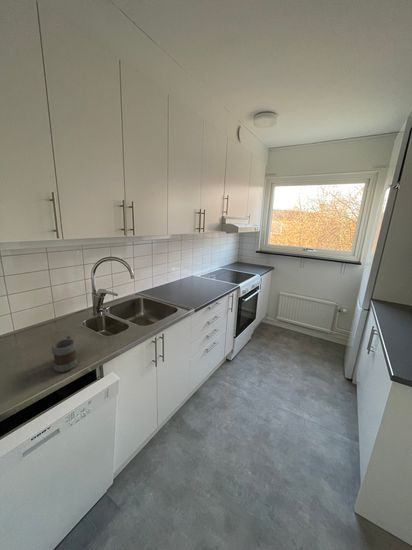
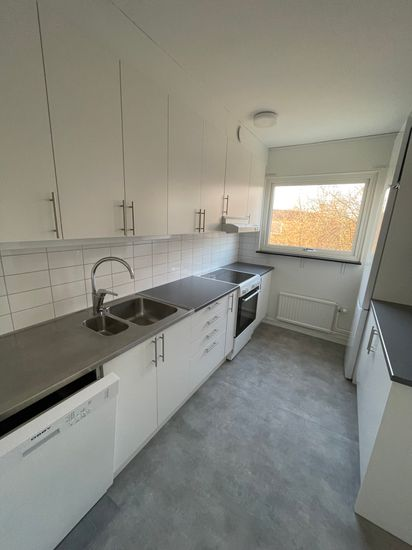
- mug (66, 351)
